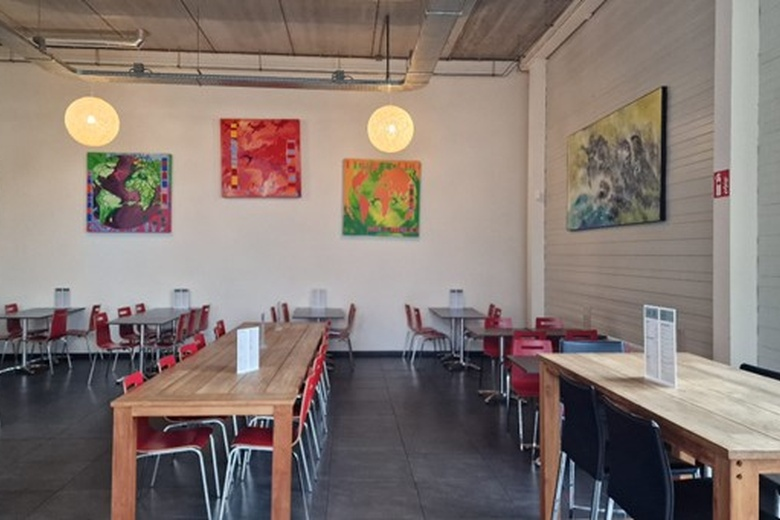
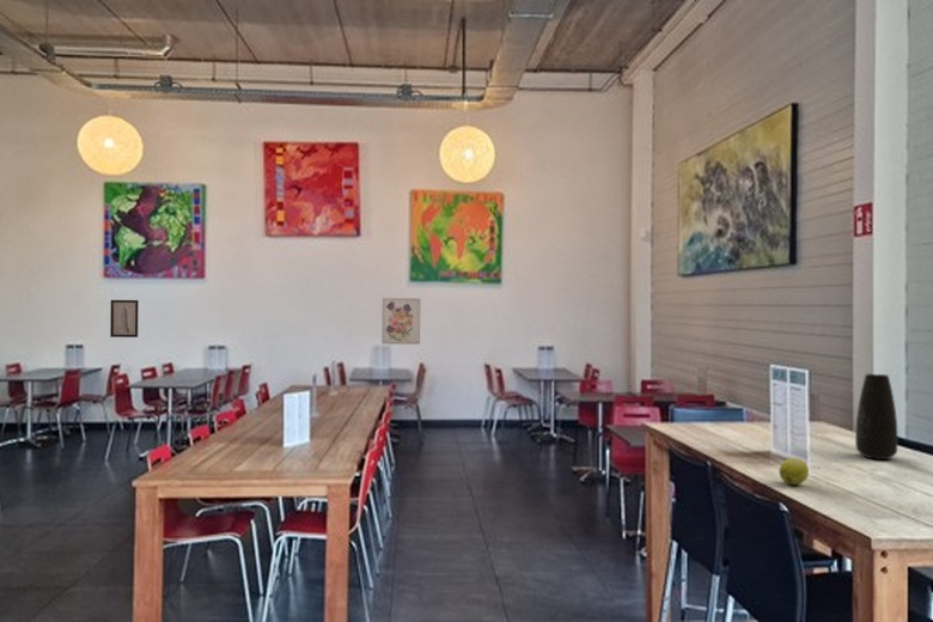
+ wall art (401, 321)
+ vase (876, 415)
+ wall art (123, 318)
+ apple (793, 470)
